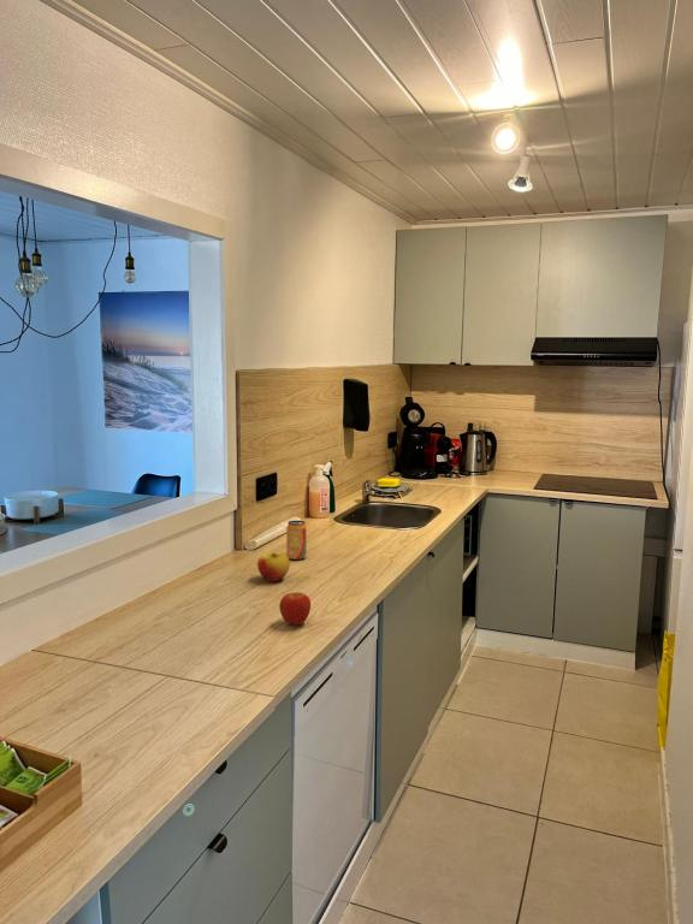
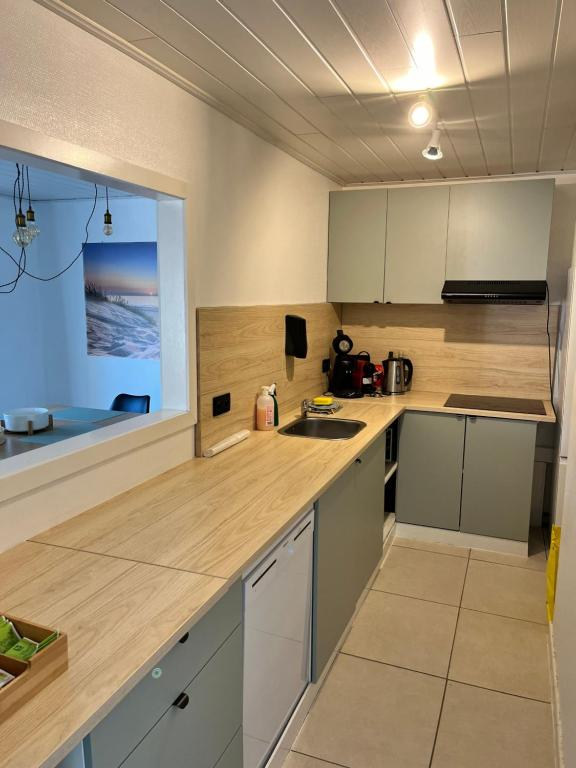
- beverage can (296, 539)
- apple (273, 565)
- apple (295, 608)
